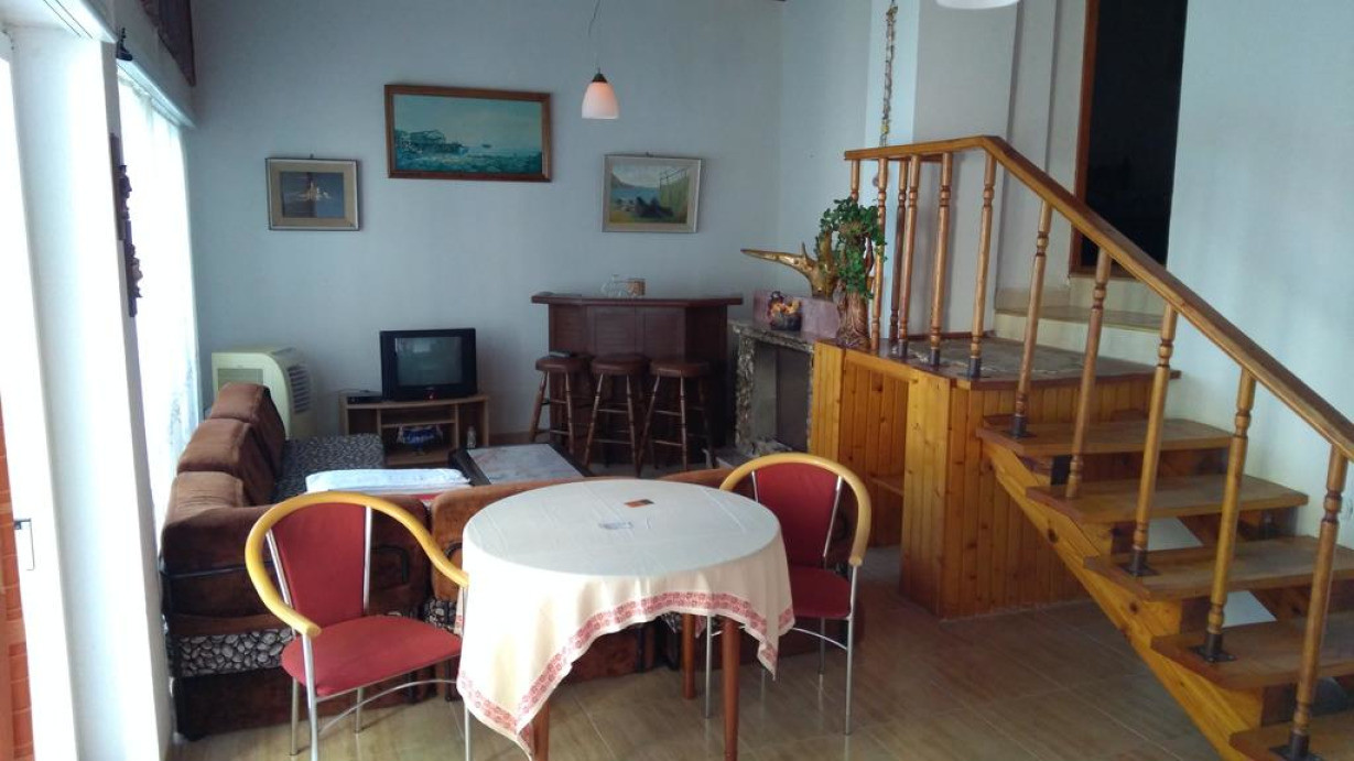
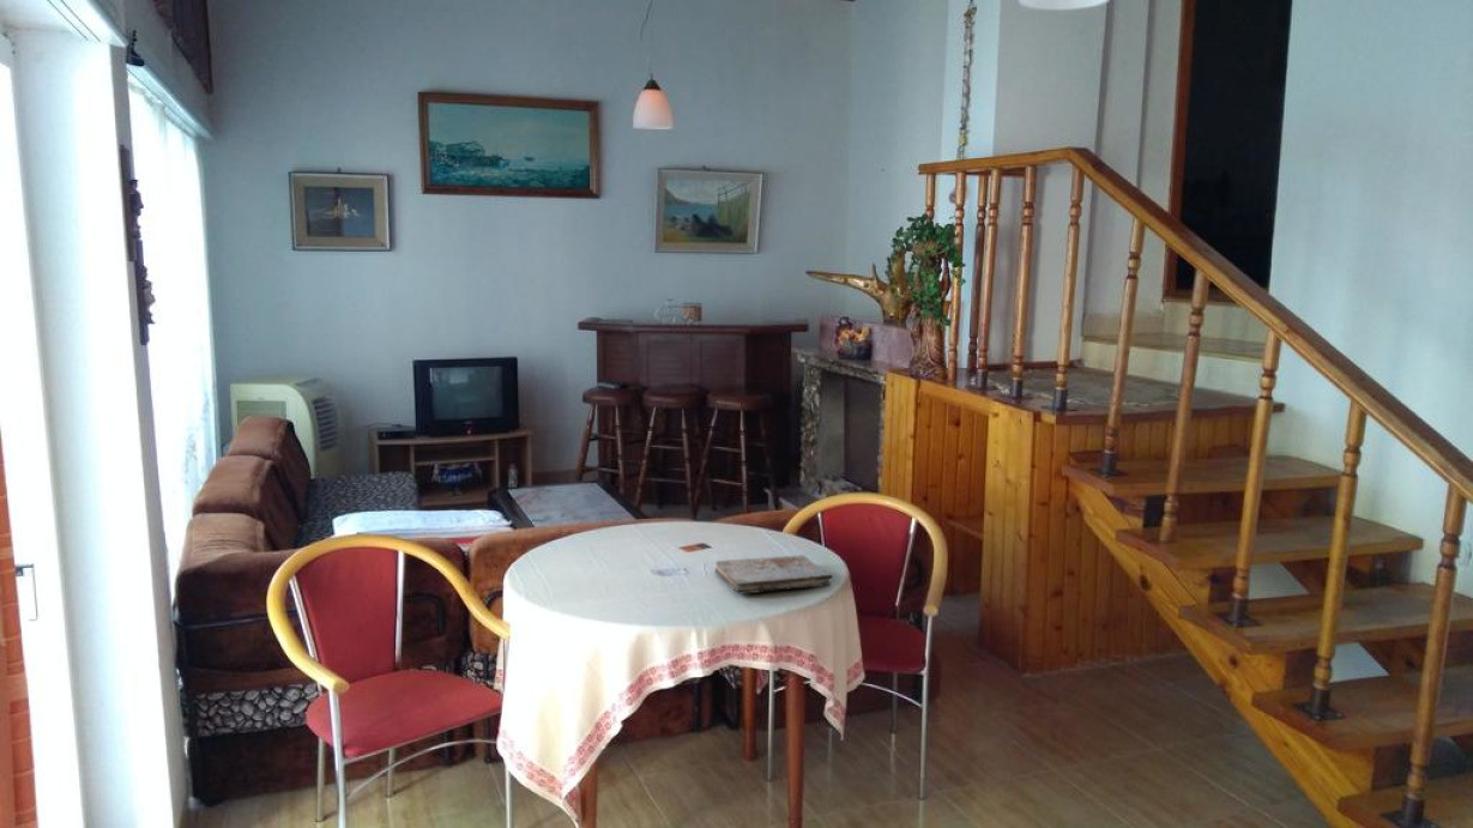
+ book (772, 573)
